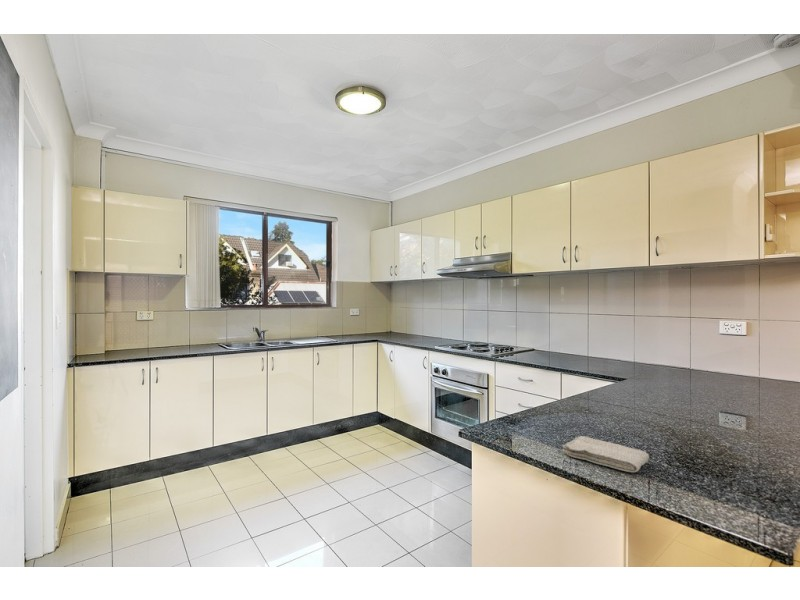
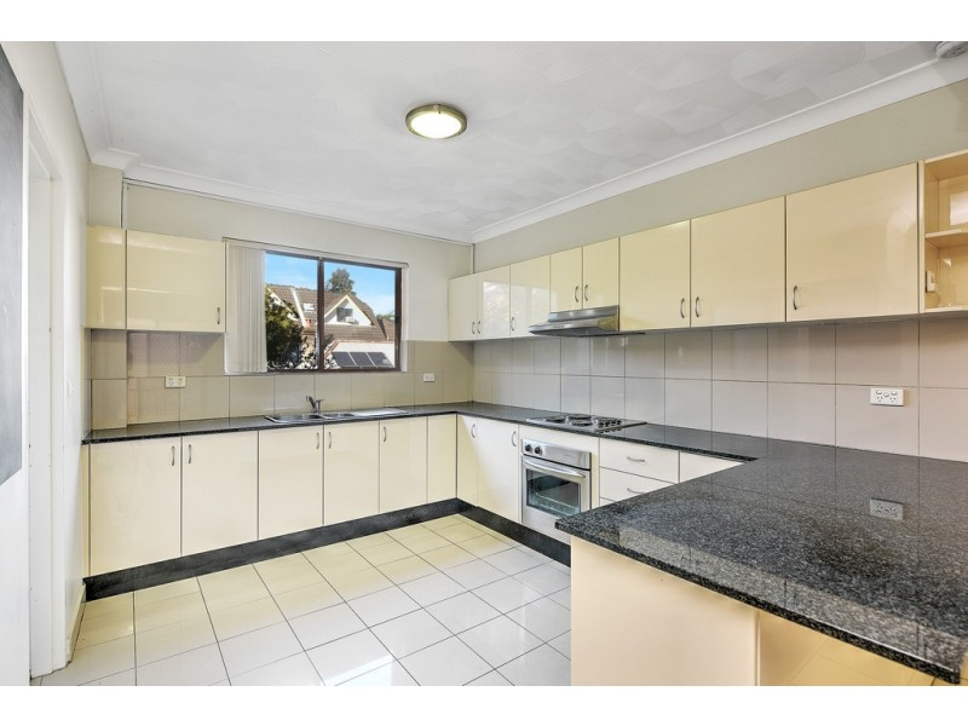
- washcloth (604, 452)
